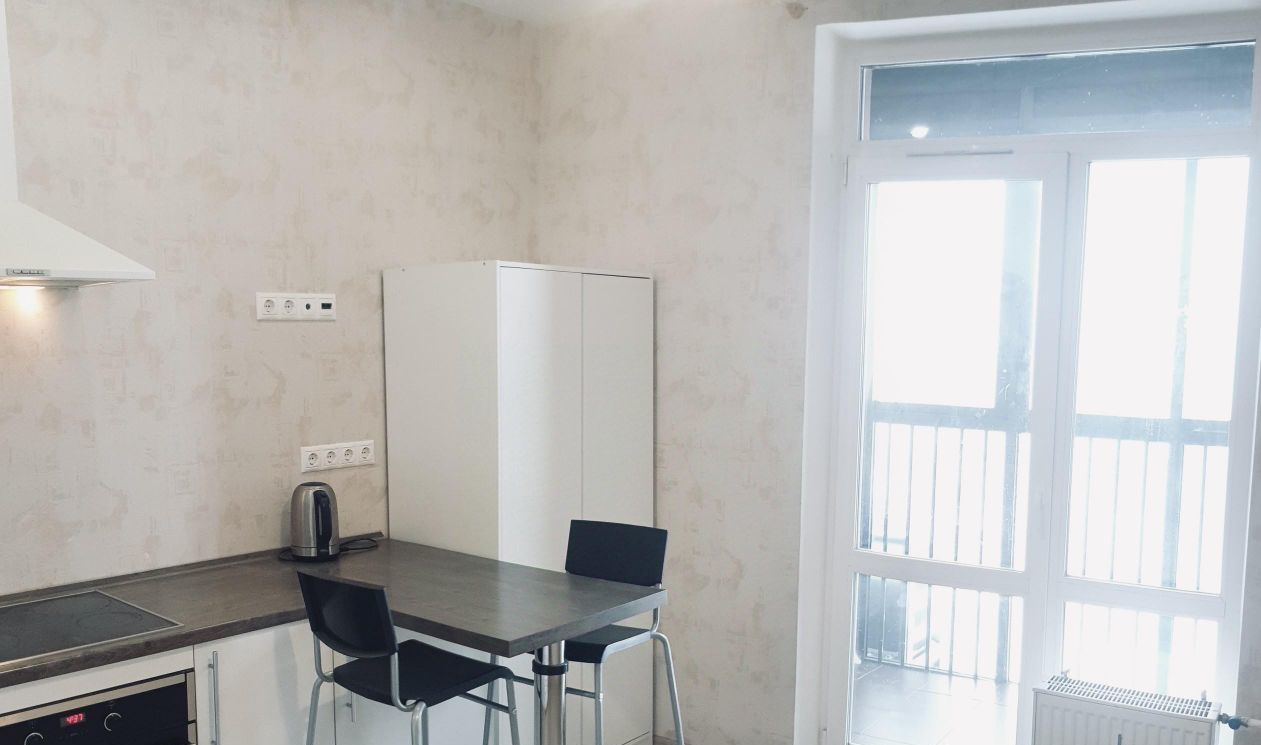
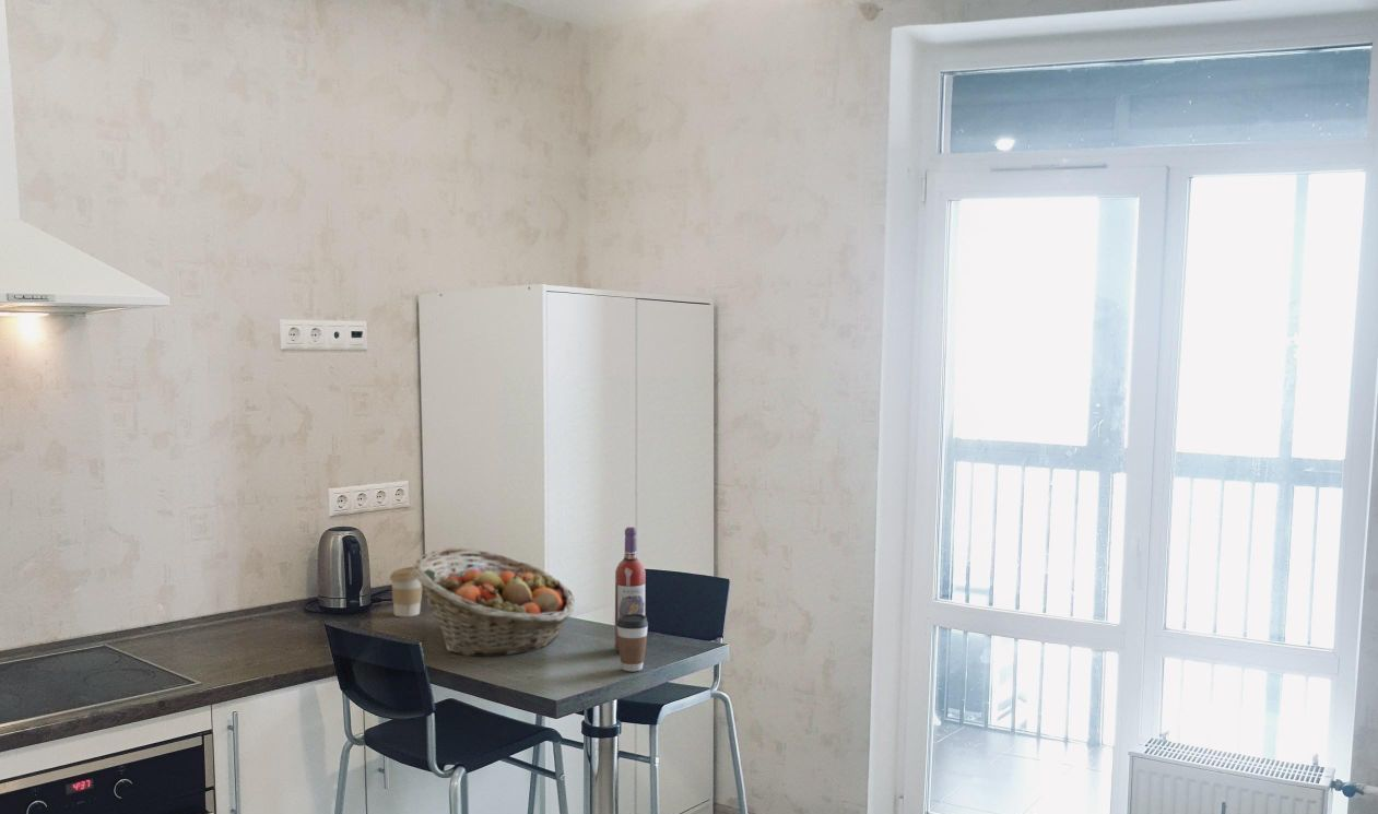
+ wine bottle (629, 588)
+ coffee cup (407, 591)
+ fruit basket (495, 598)
+ coffee cup (632, 642)
